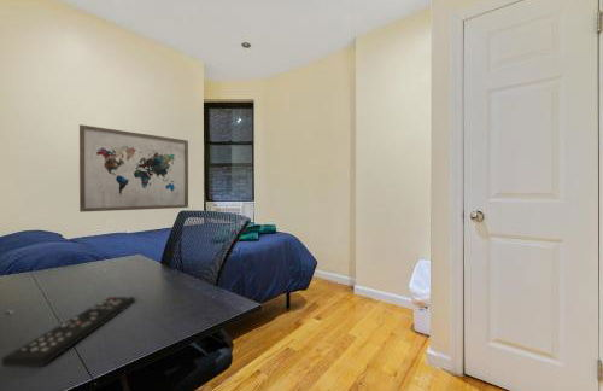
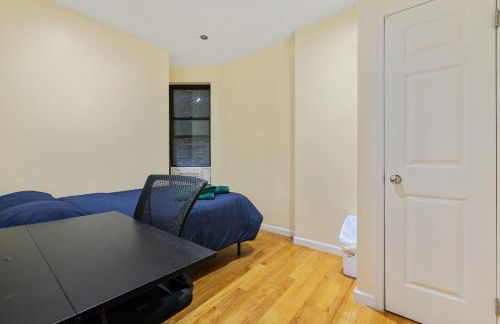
- wall art (140, 171)
- remote control (83, 322)
